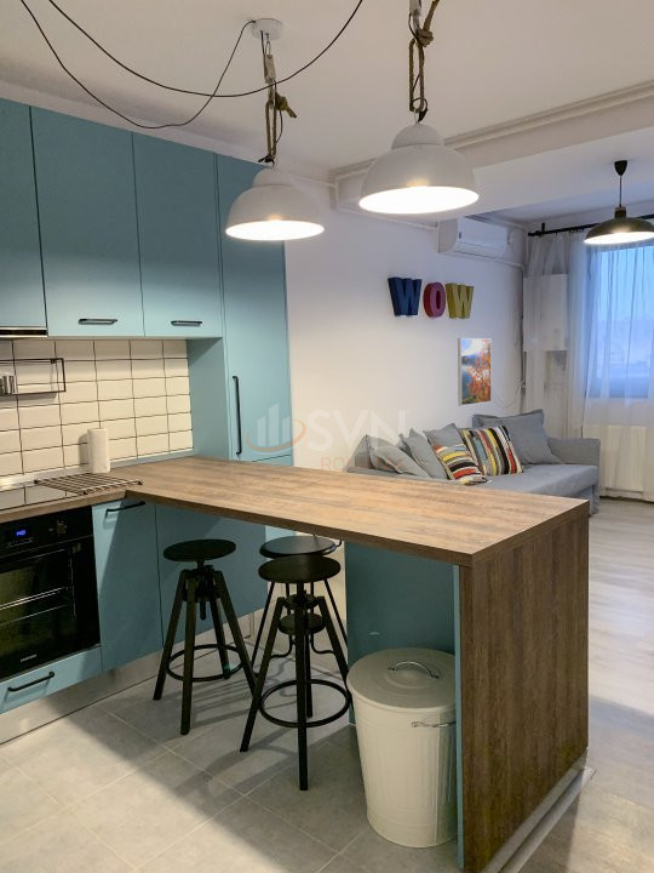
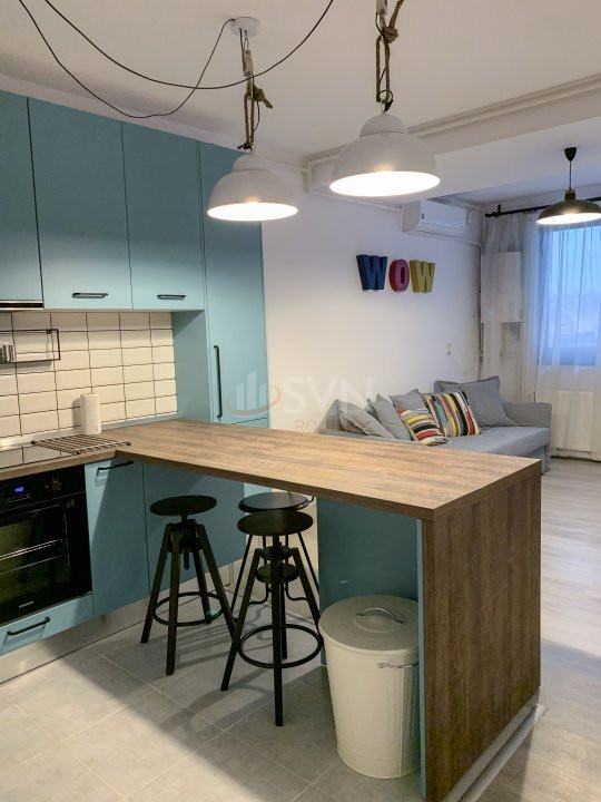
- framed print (475, 371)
